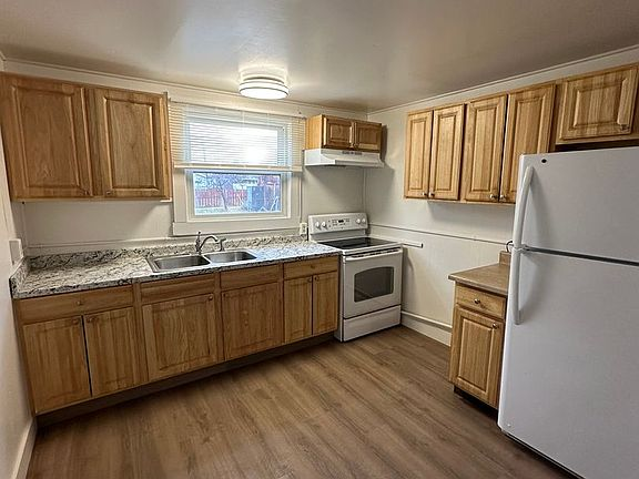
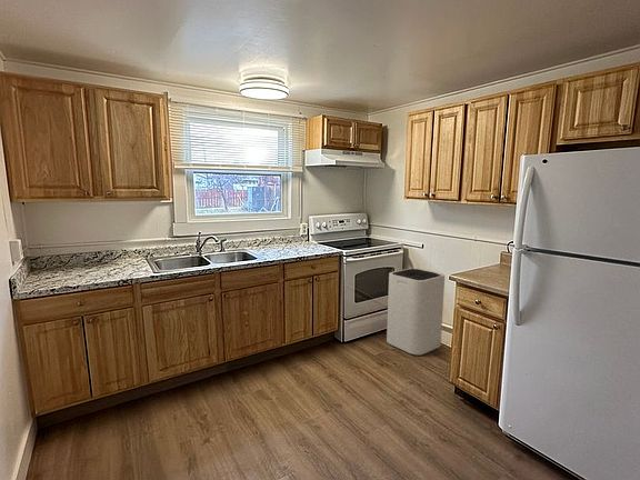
+ trash can (414, 308)
